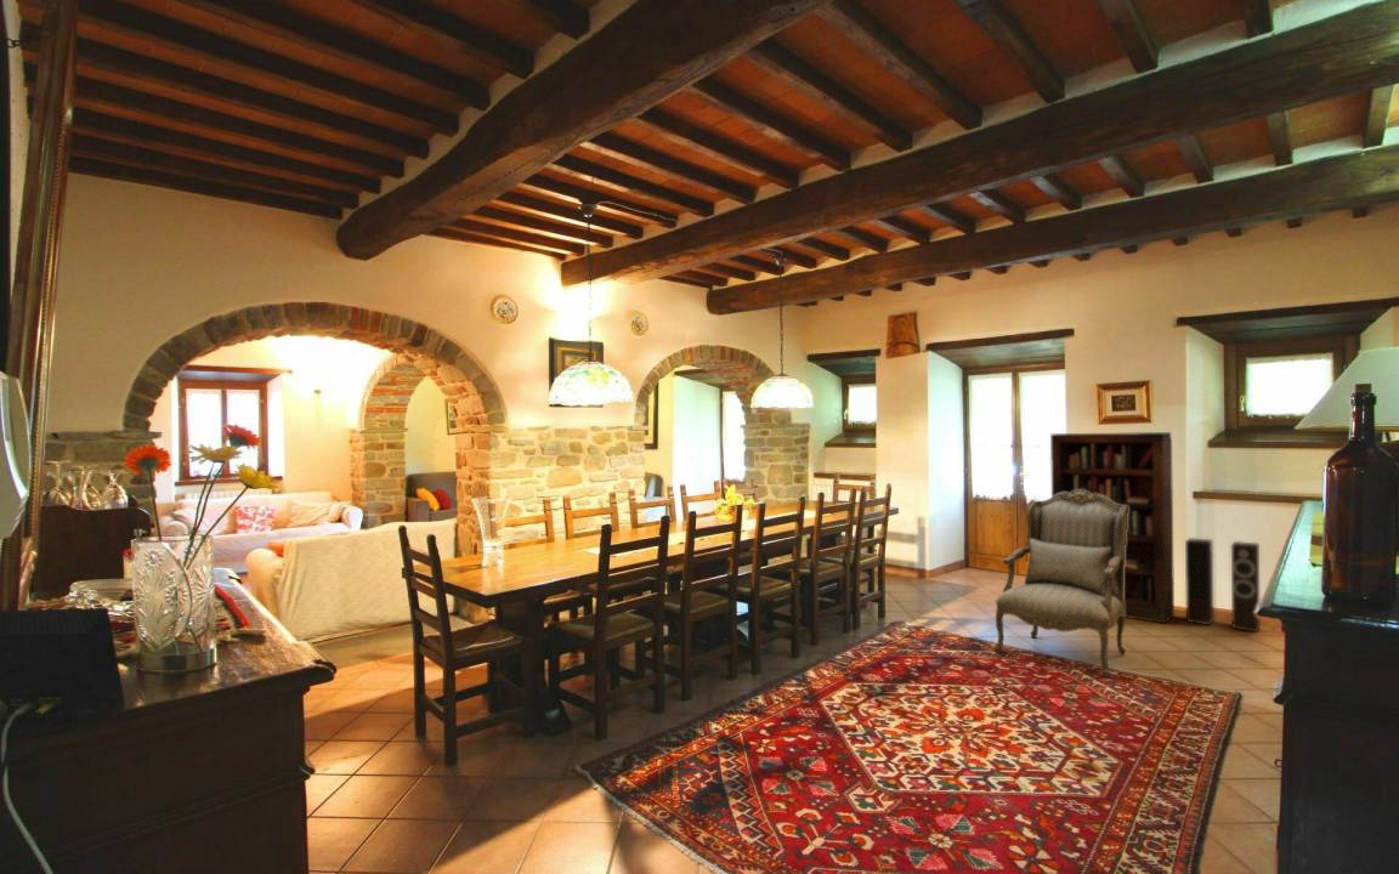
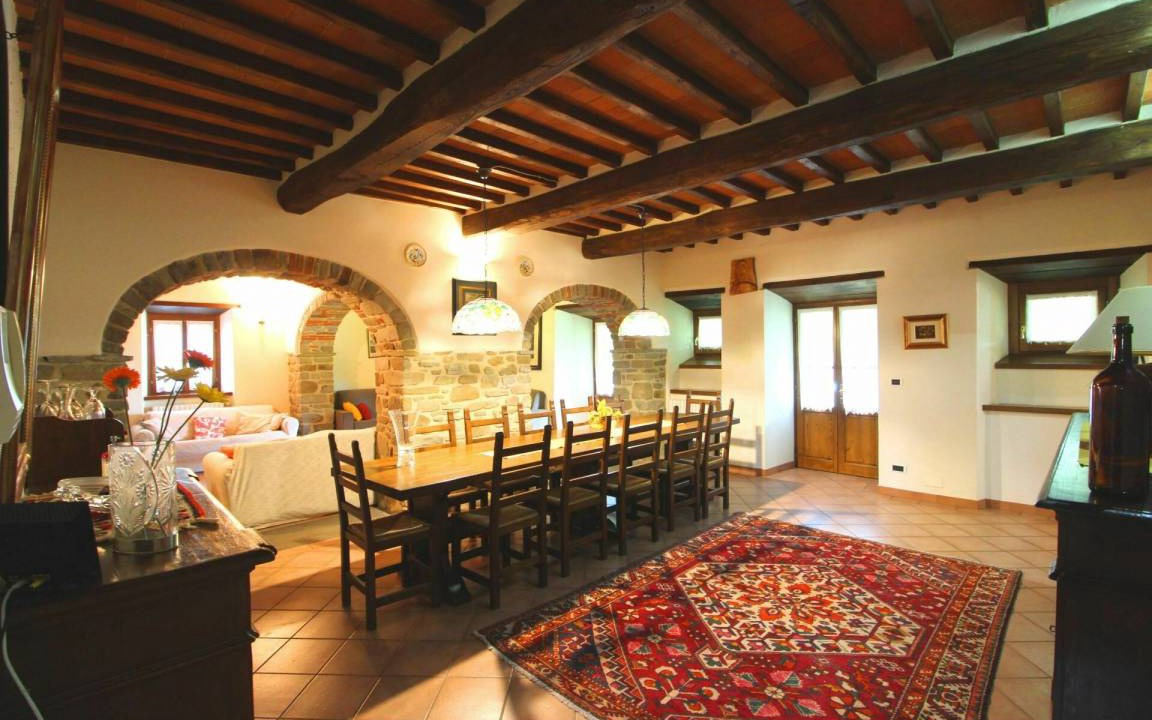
- bookcase (1127, 522)
- stereo (1212, 583)
- armchair (1064, 573)
